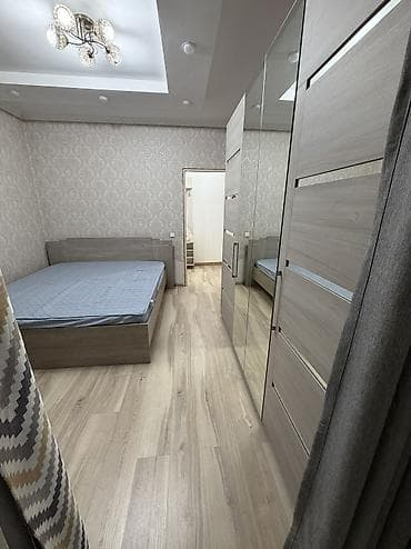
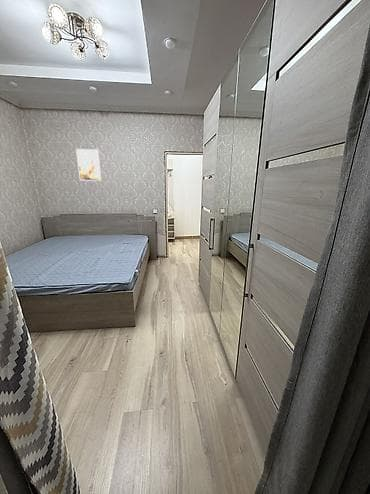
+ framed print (88, 165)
